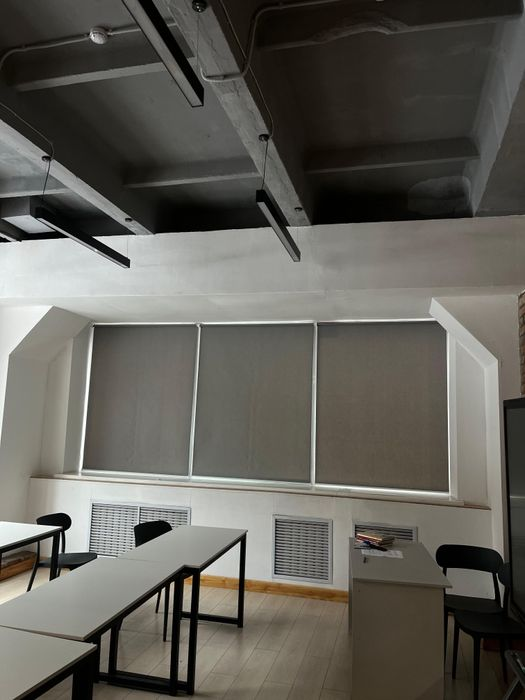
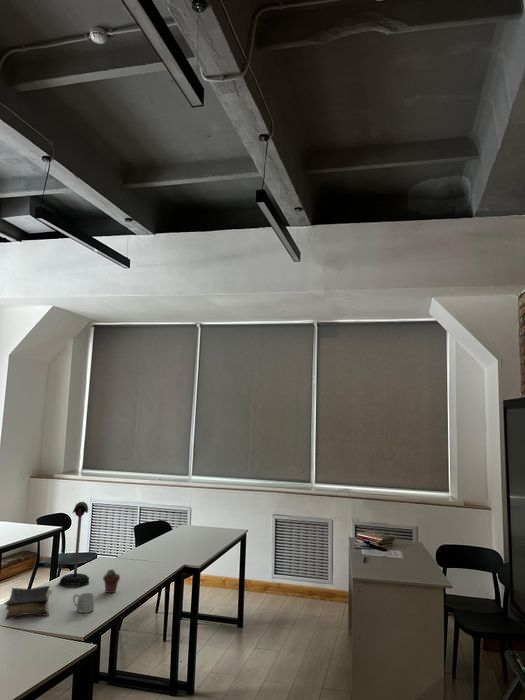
+ mailbox (77, 542)
+ potted succulent (111, 580)
+ book (29, 601)
+ mug (83, 602)
